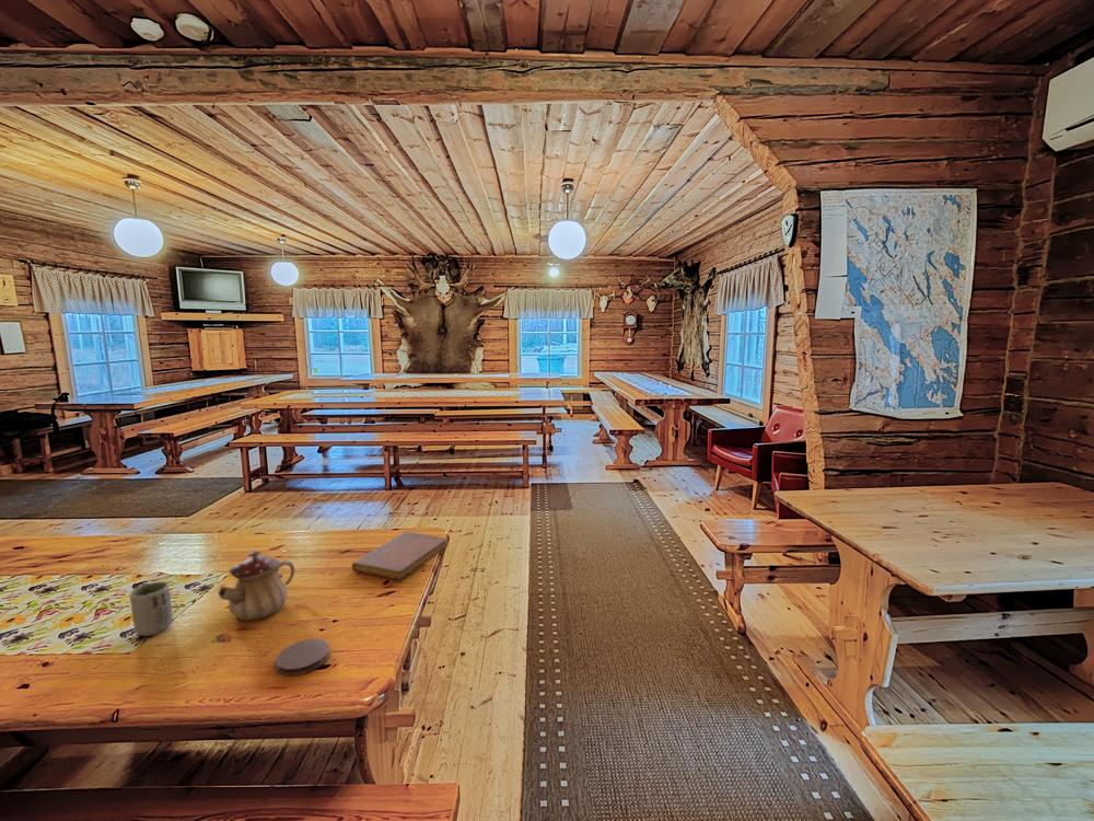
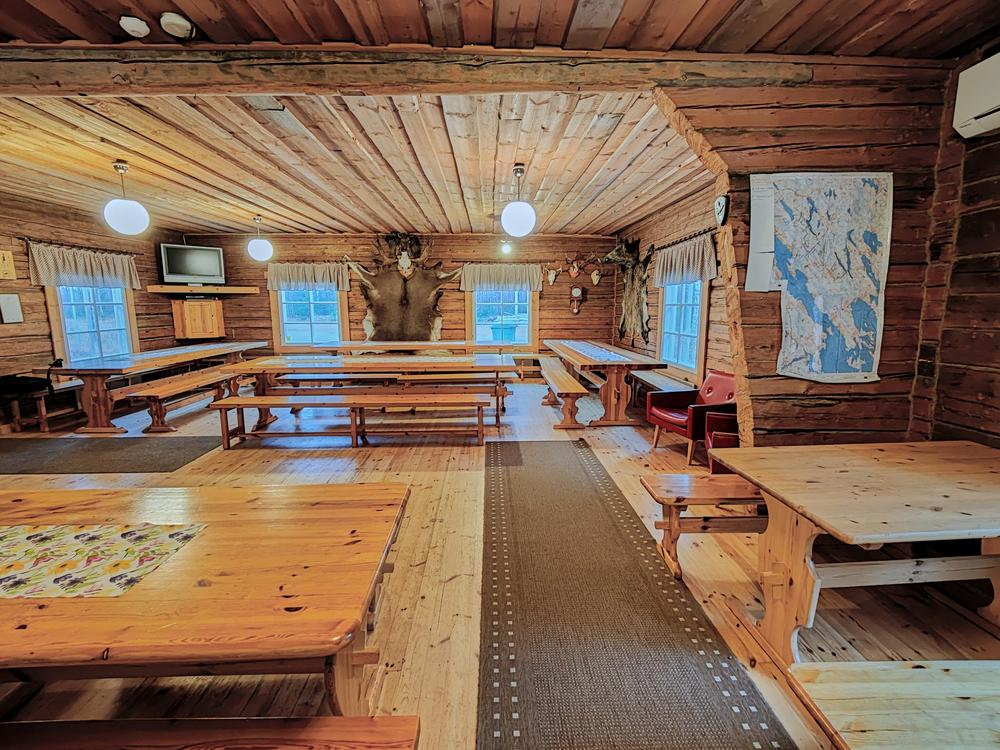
- notebook (403, 553)
- coaster (303, 656)
- cup (152, 609)
- teapot (260, 578)
